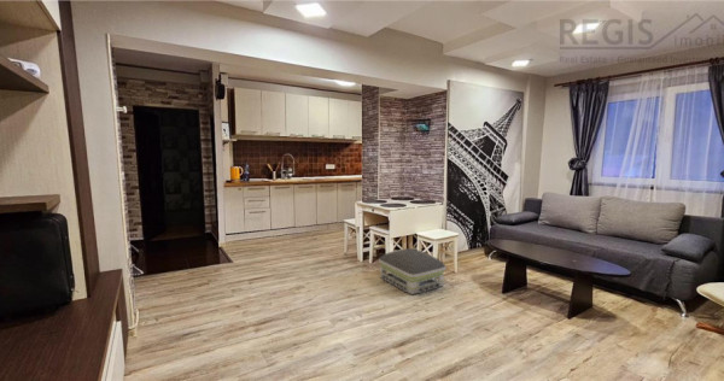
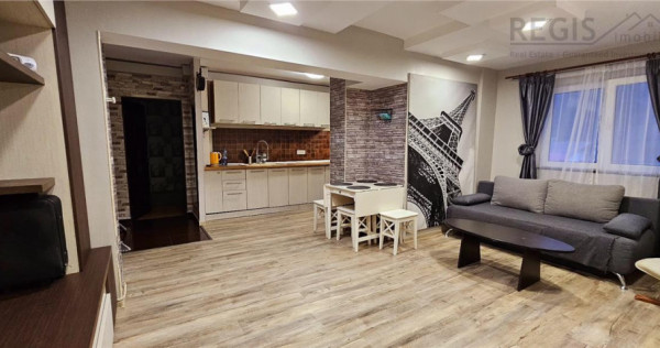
- air purifier (410, 266)
